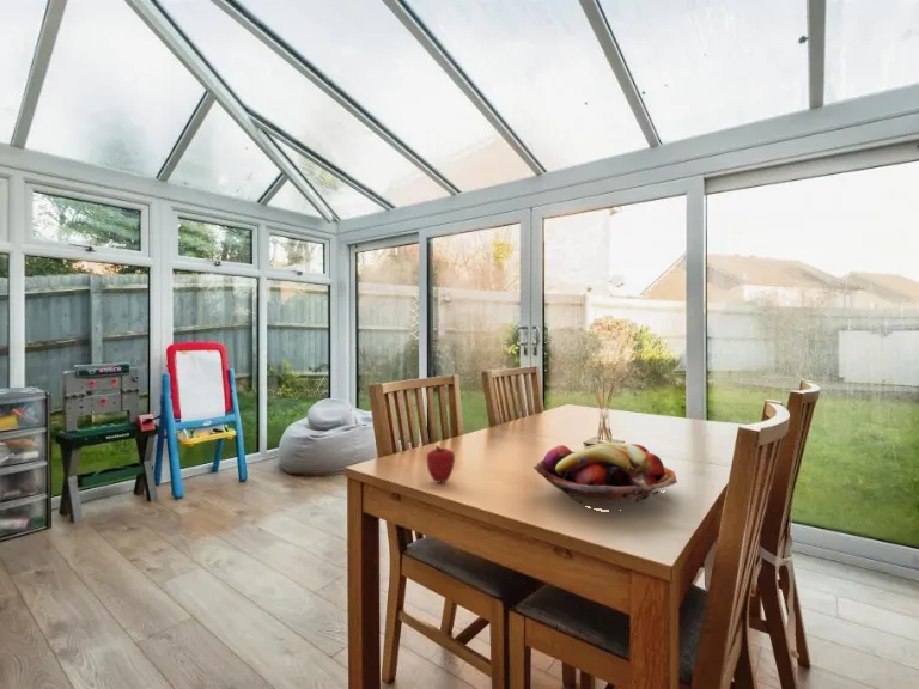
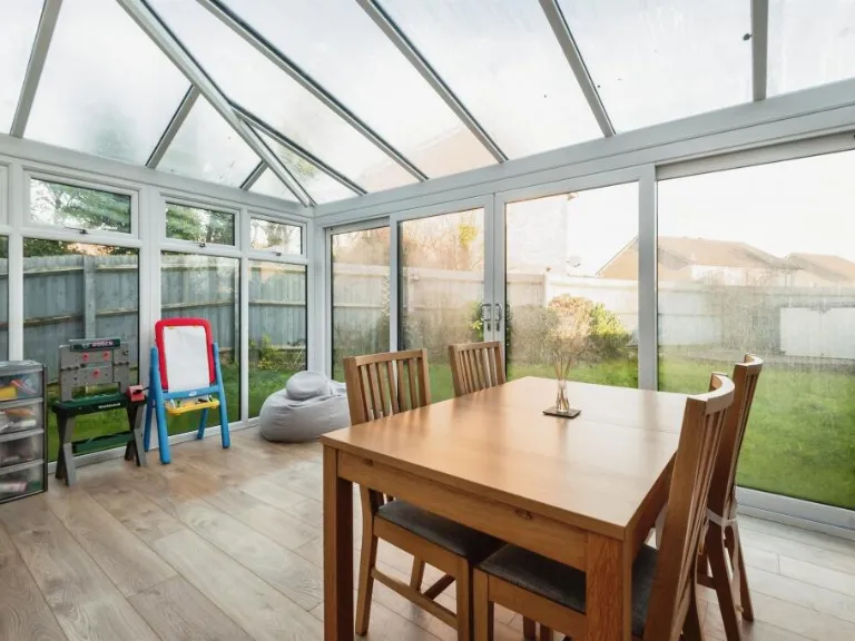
- apple (440, 463)
- fruit basket (605, 468)
